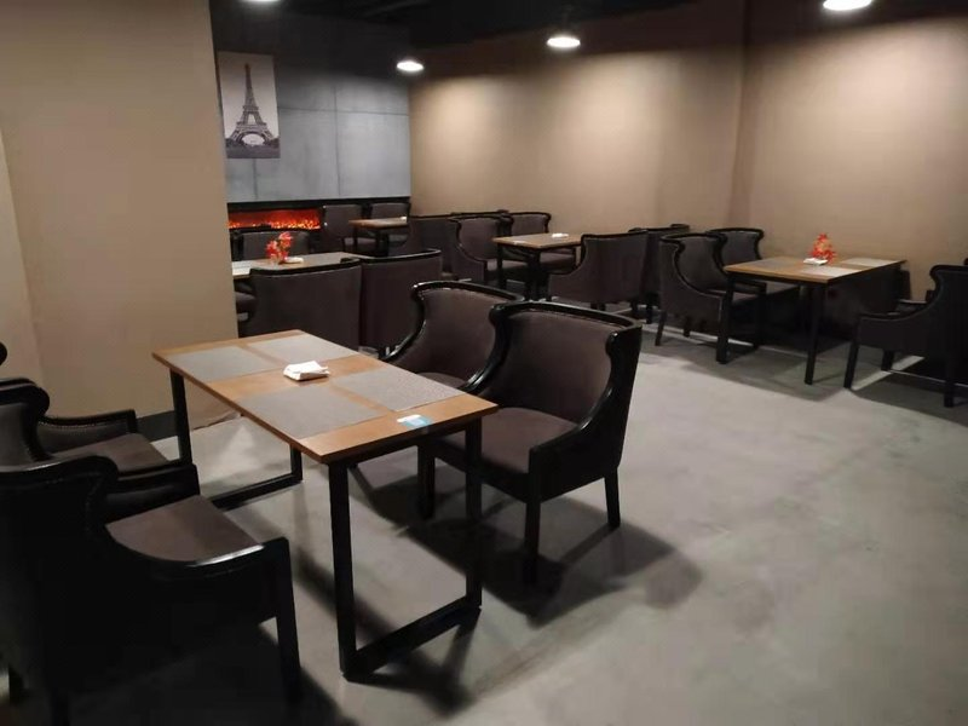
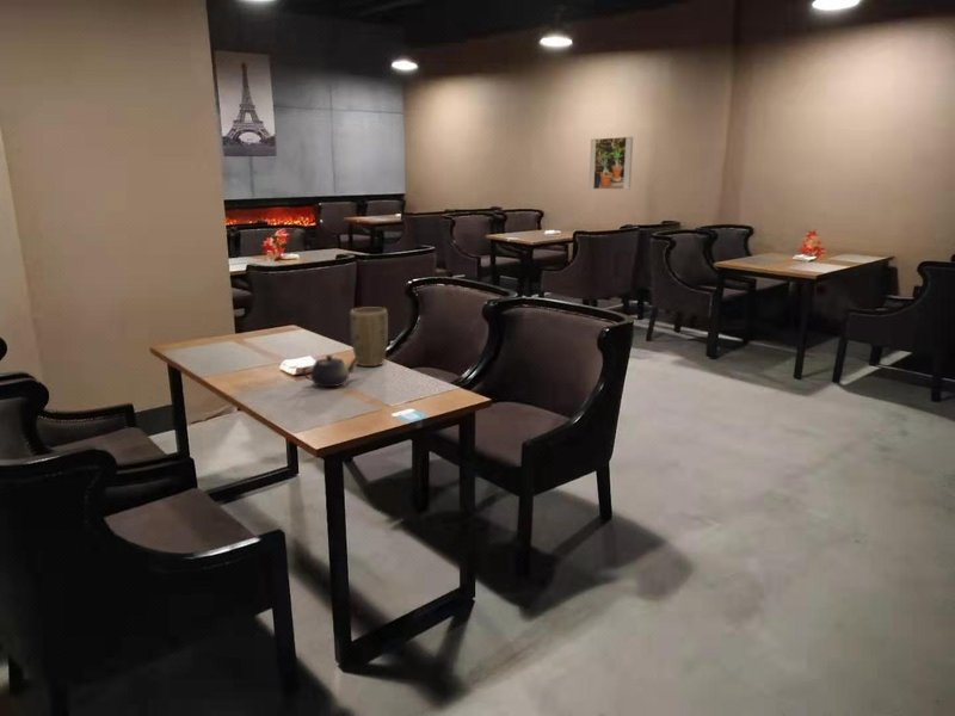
+ plant pot (369, 337)
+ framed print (610, 163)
+ teapot (331, 369)
